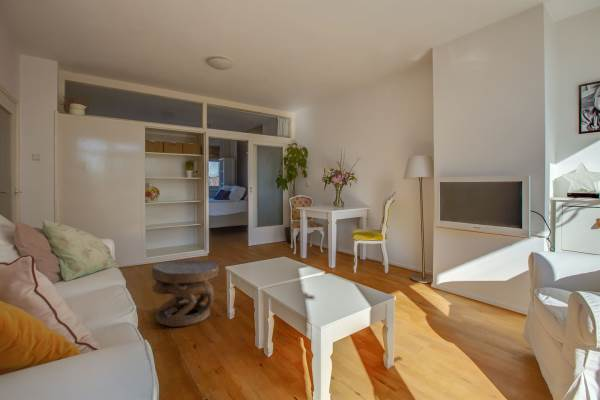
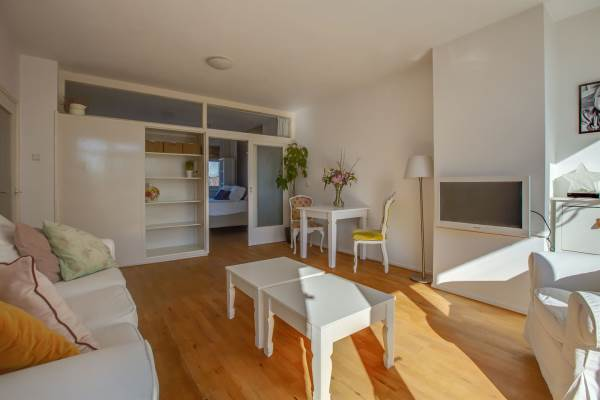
- carved stool (184, 290)
